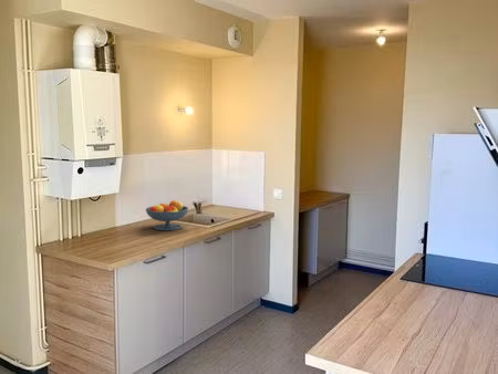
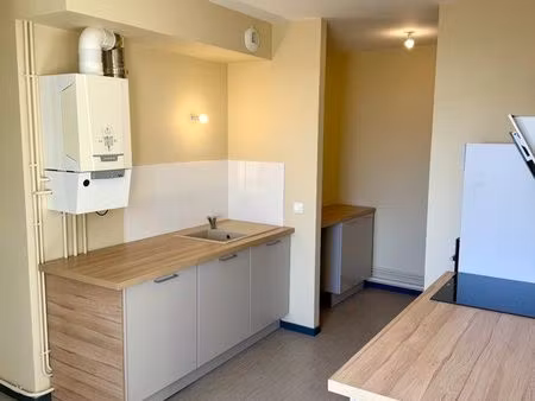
- fruit bowl (167, 215)
